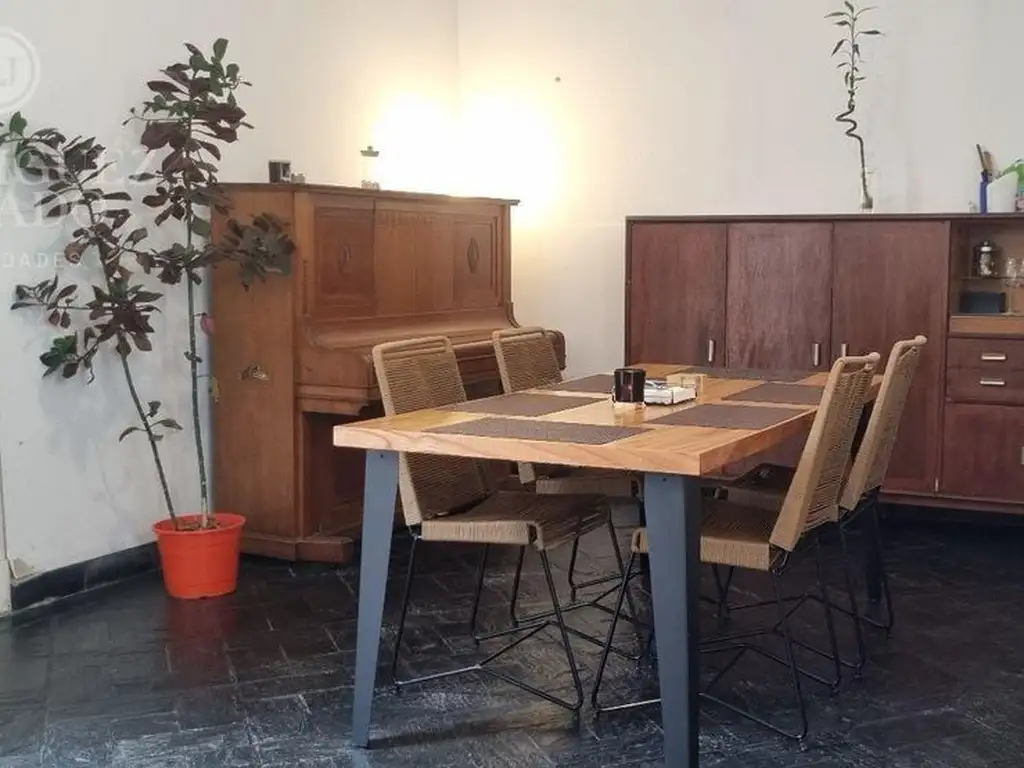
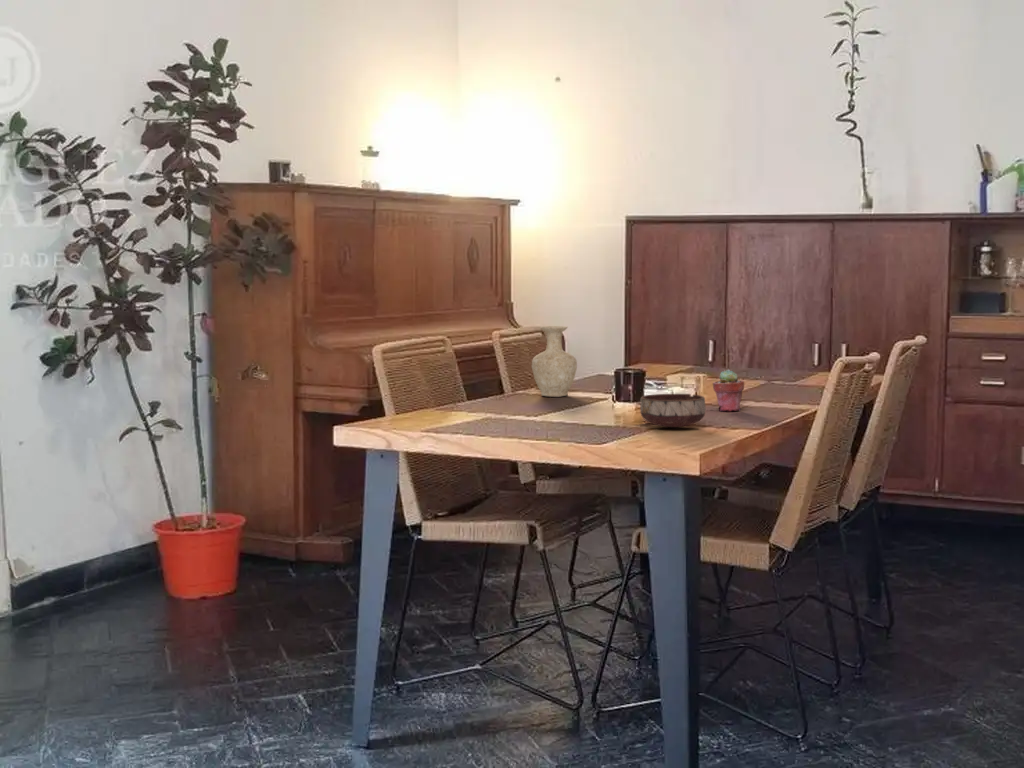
+ potted succulent (728, 389)
+ vase (554, 361)
+ bowl (672, 411)
